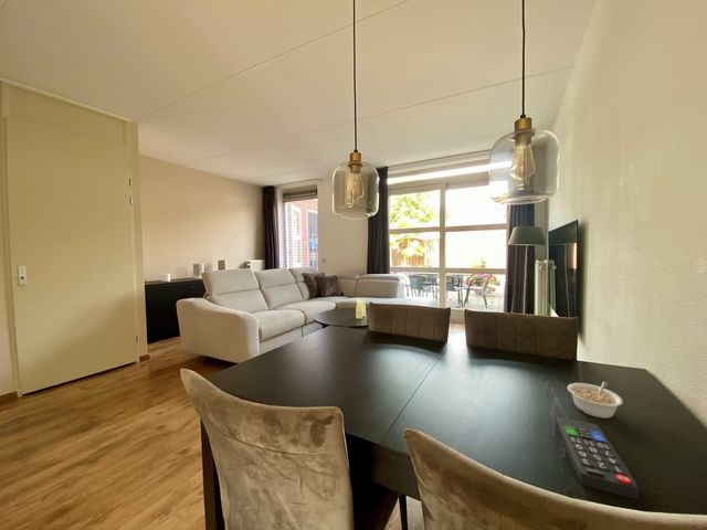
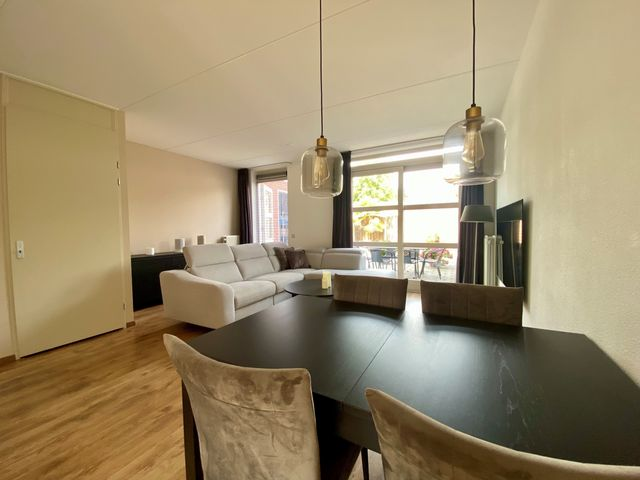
- remote control (590, 449)
- legume (592, 399)
